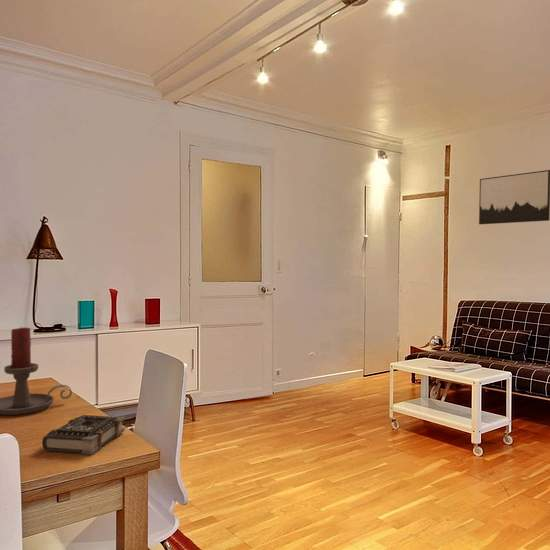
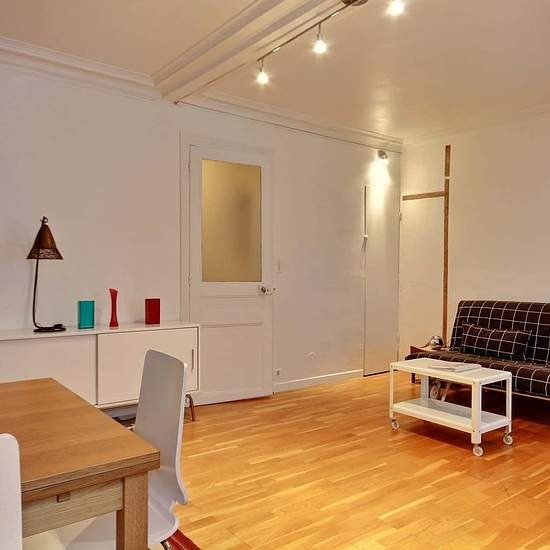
- wall art (512, 198)
- book (85, 430)
- candle holder (31, 366)
